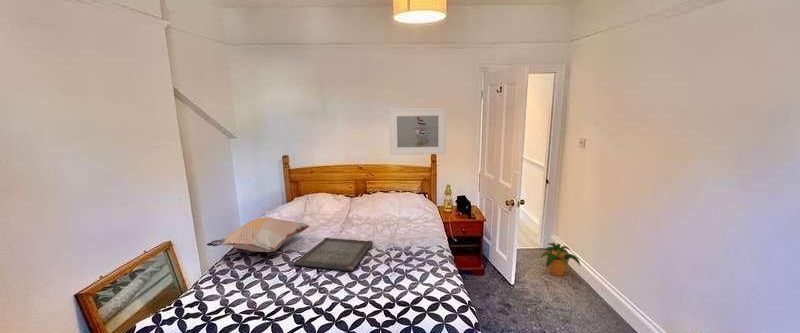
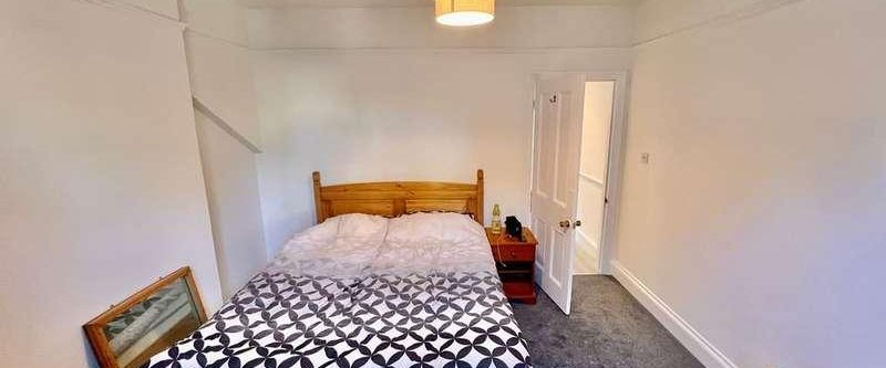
- potted plant (556, 257)
- decorative pillow (261, 234)
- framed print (417, 131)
- serving tray (337, 252)
